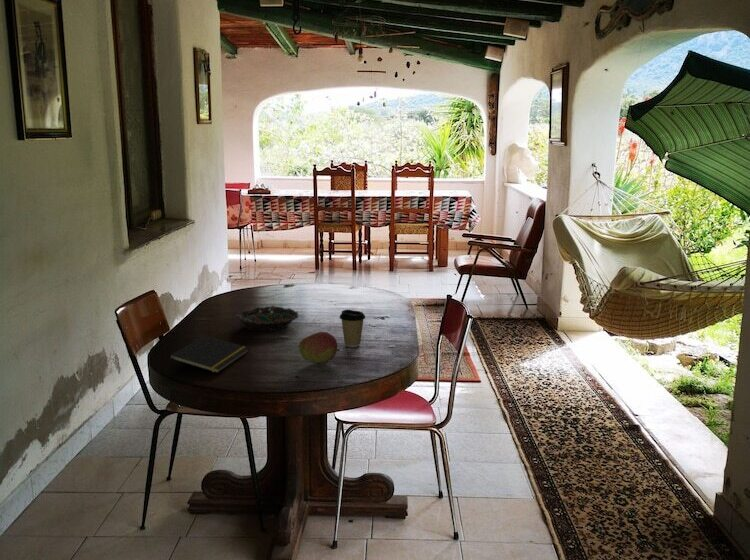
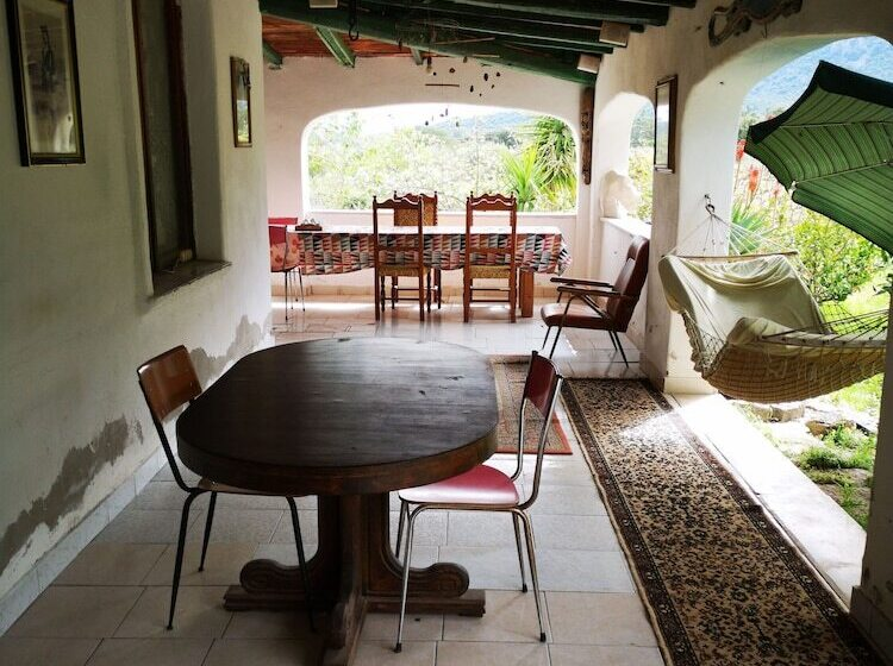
- notepad (211, 353)
- coffee cup (352, 328)
- bowl (267, 319)
- fruit (319, 347)
